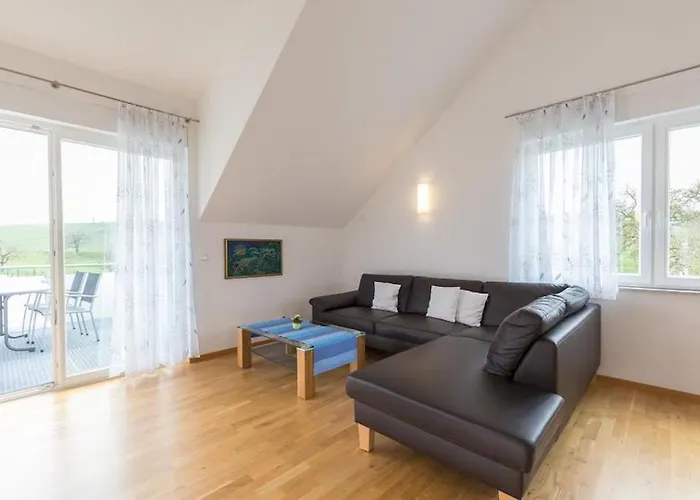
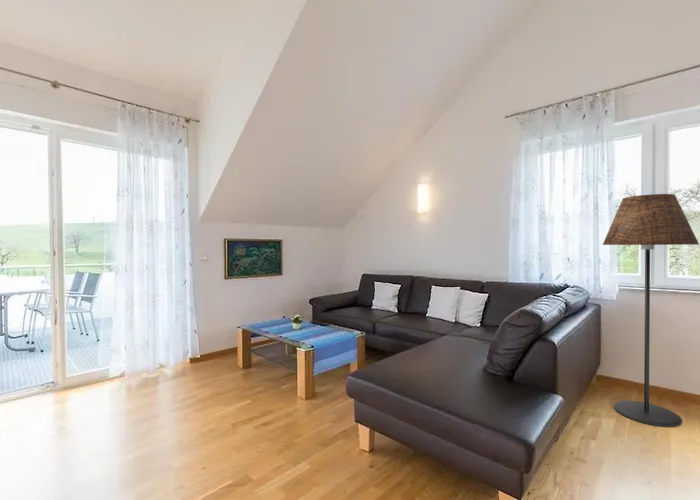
+ floor lamp (647, 305)
